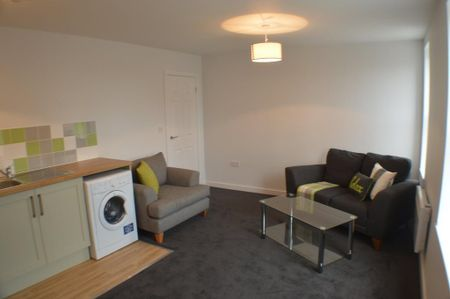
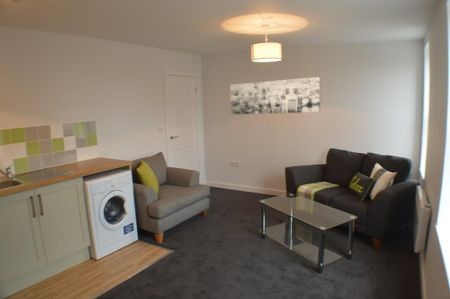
+ wall art (271, 97)
